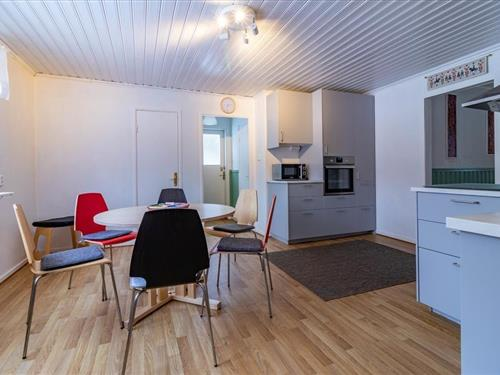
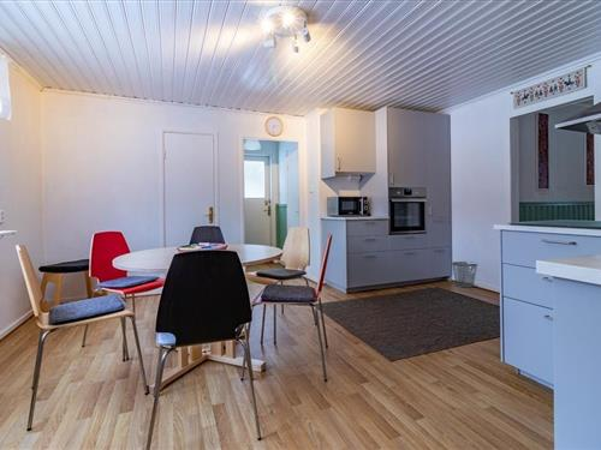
+ wastebasket (464, 274)
